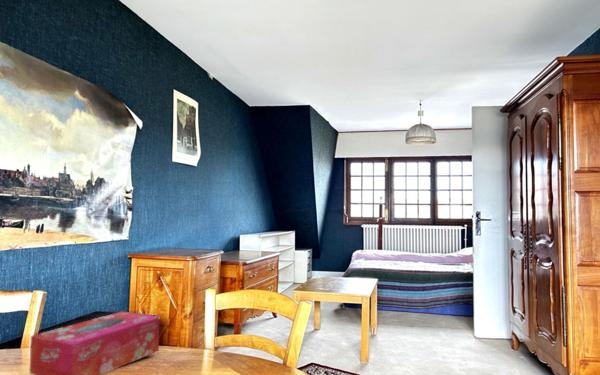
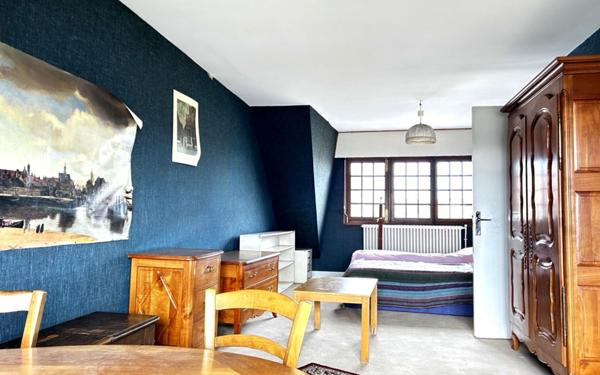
- tissue box (100, 344)
